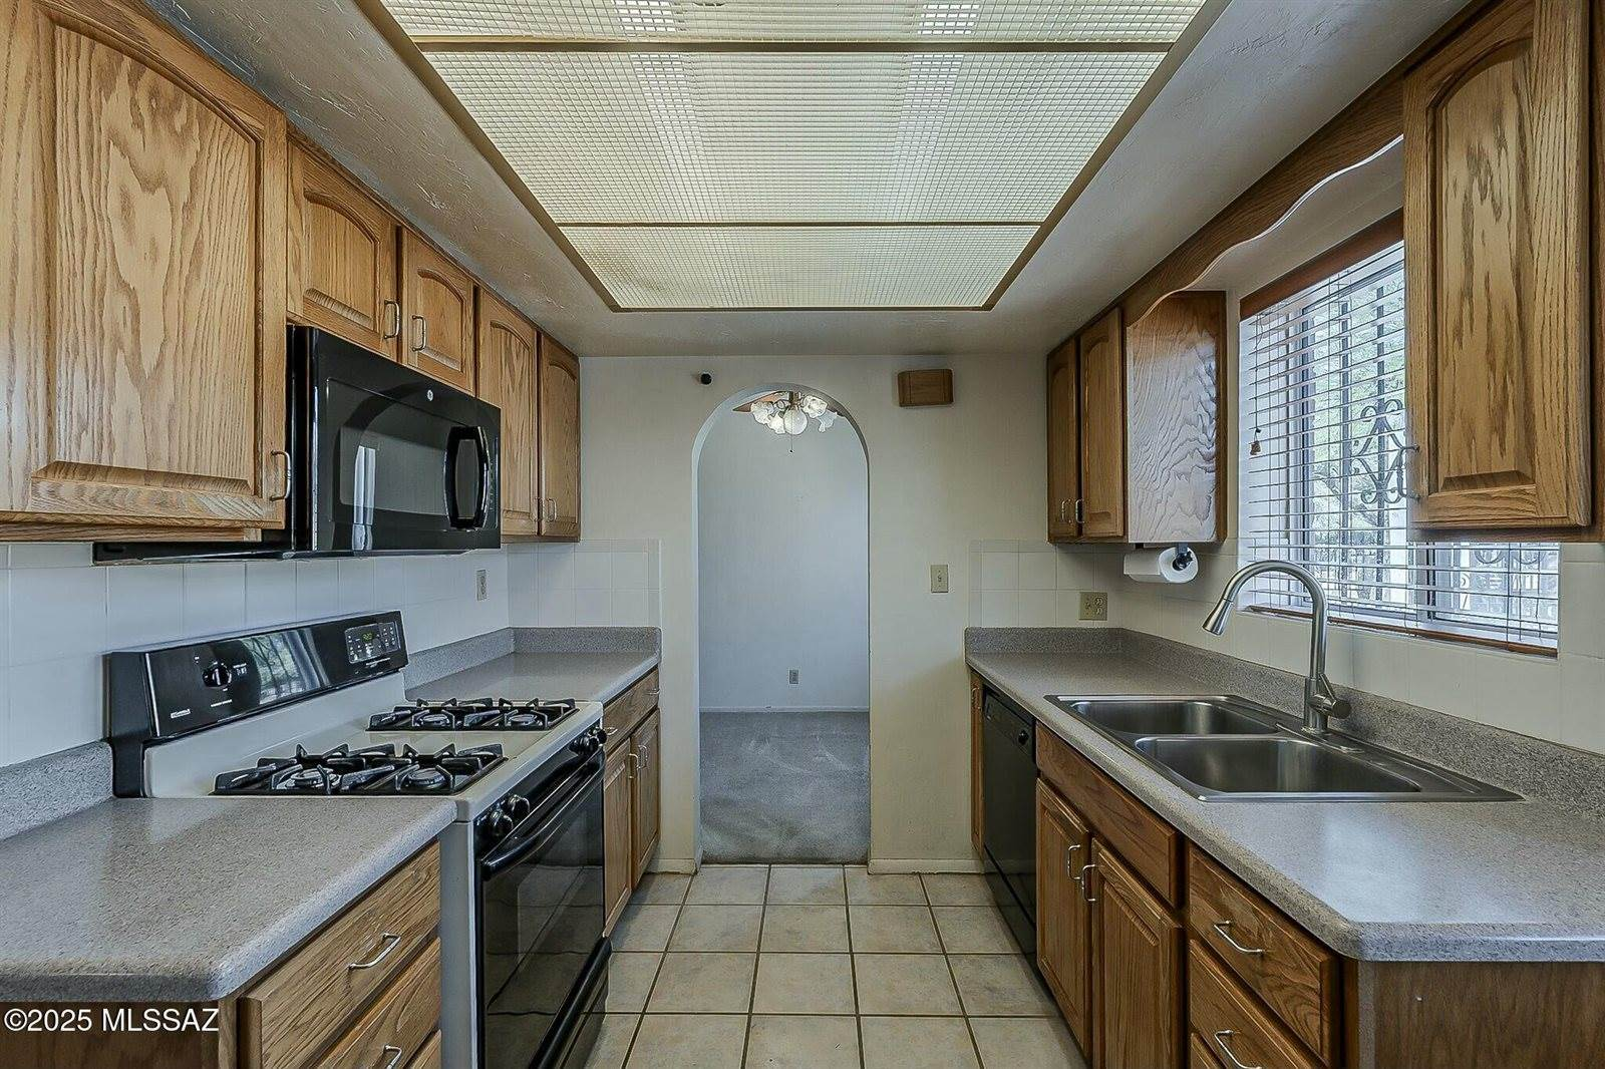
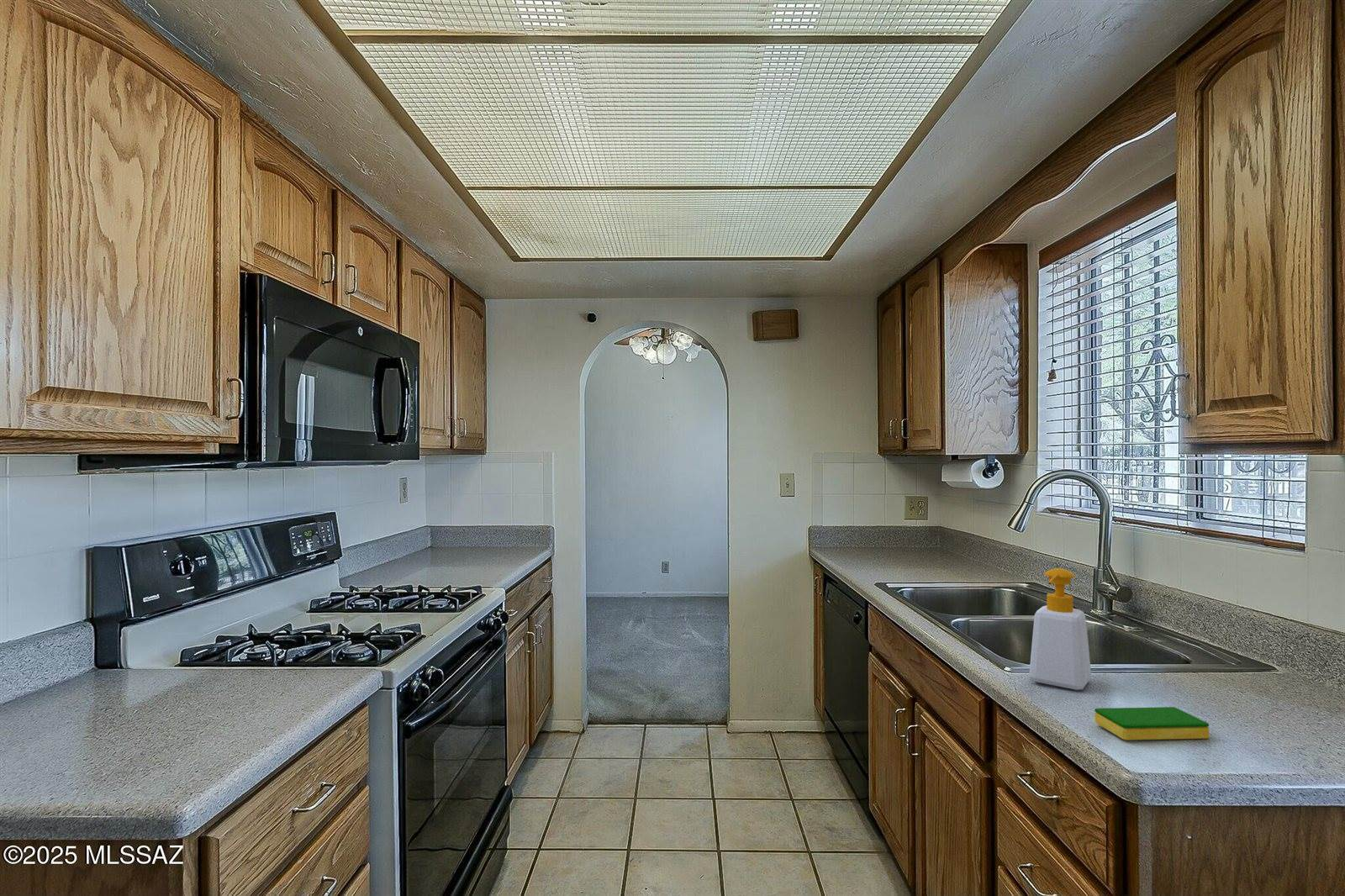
+ dish sponge (1150, 723)
+ soap bottle (1058, 627)
